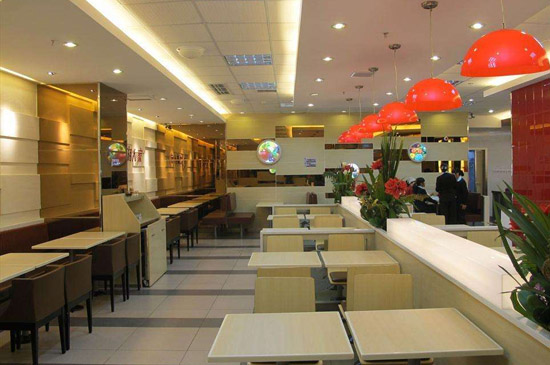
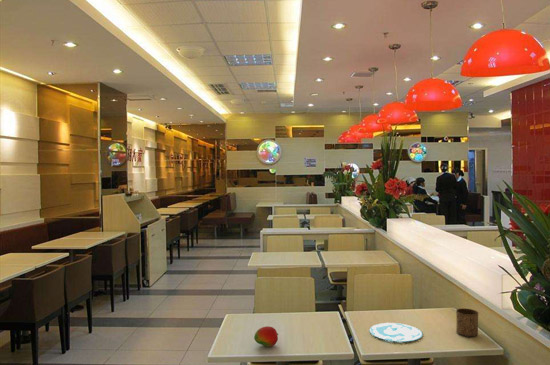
+ plate (395, 329)
+ fruit (266, 336)
+ cup (467, 322)
